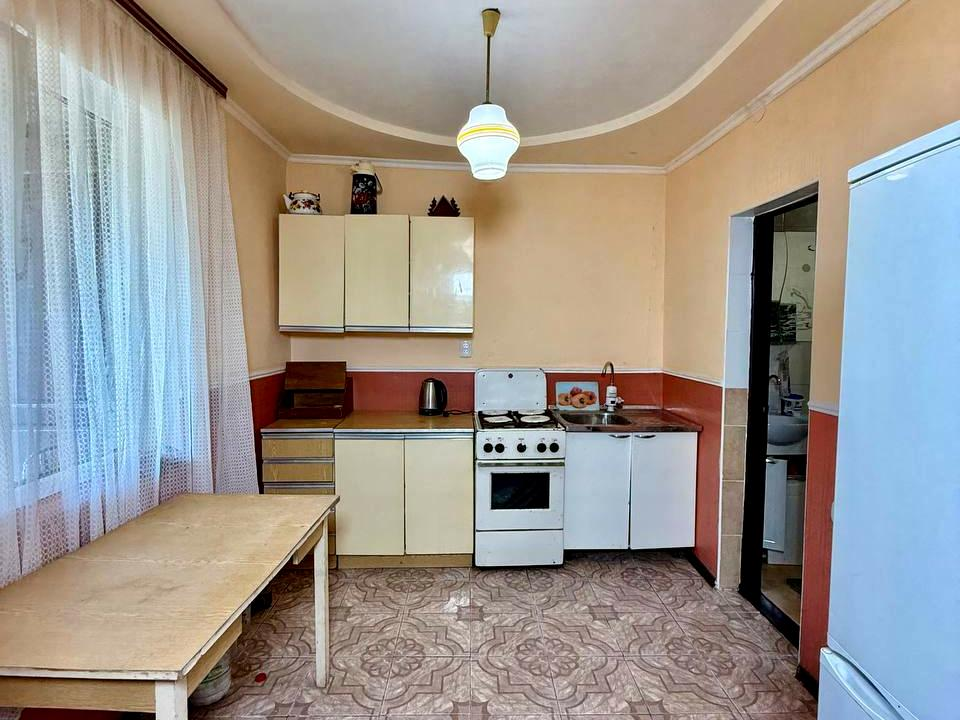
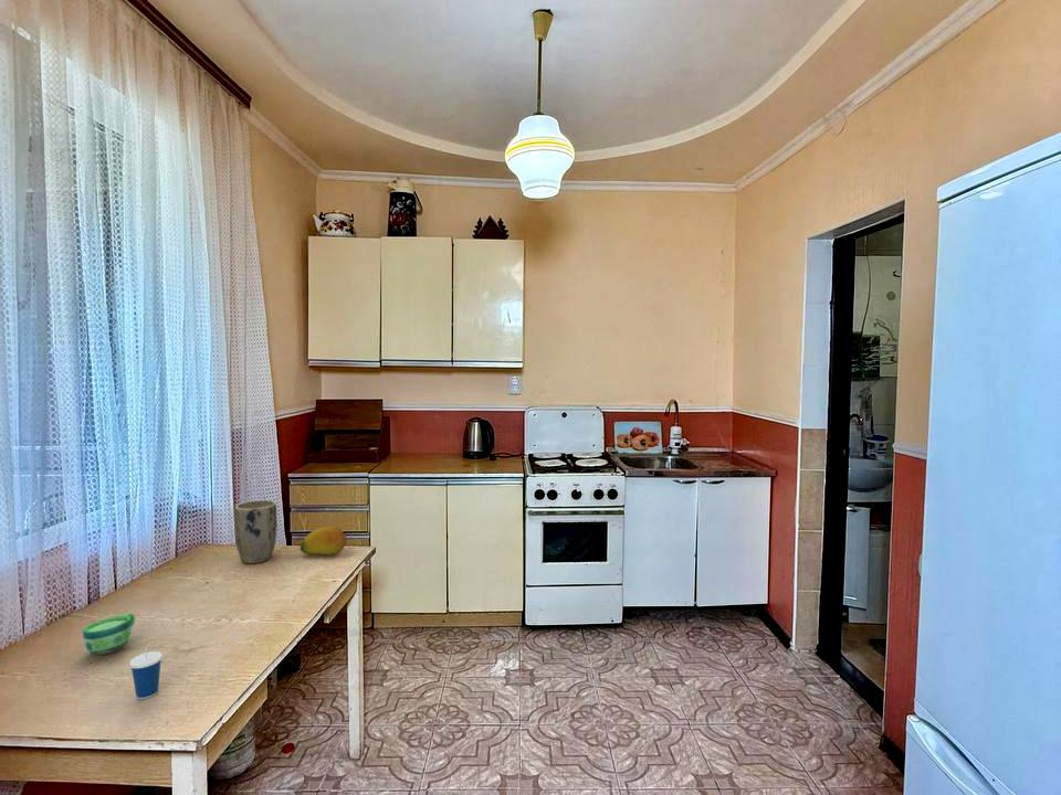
+ plant pot (255, 531)
+ cup (111, 633)
+ cup (146, 666)
+ fruit (324, 540)
